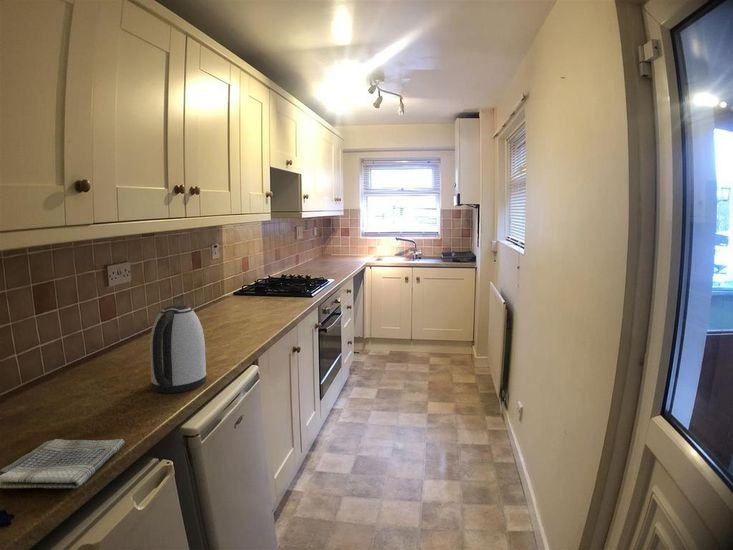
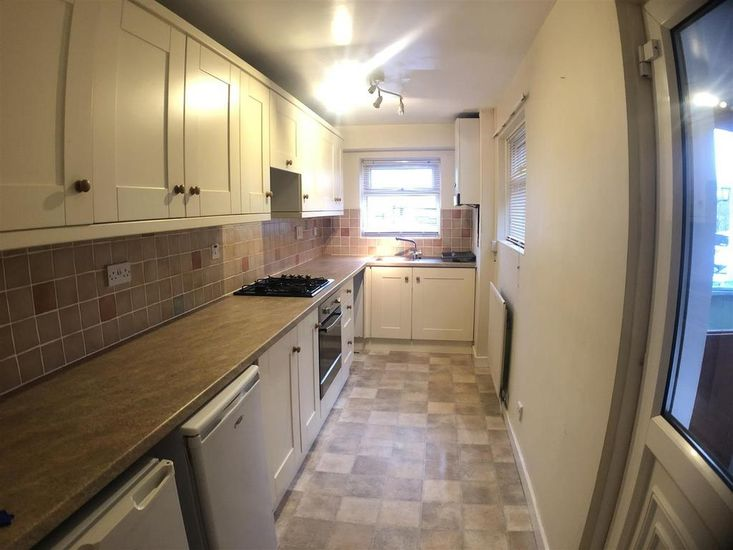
- kettle (173, 347)
- dish towel (61, 459)
